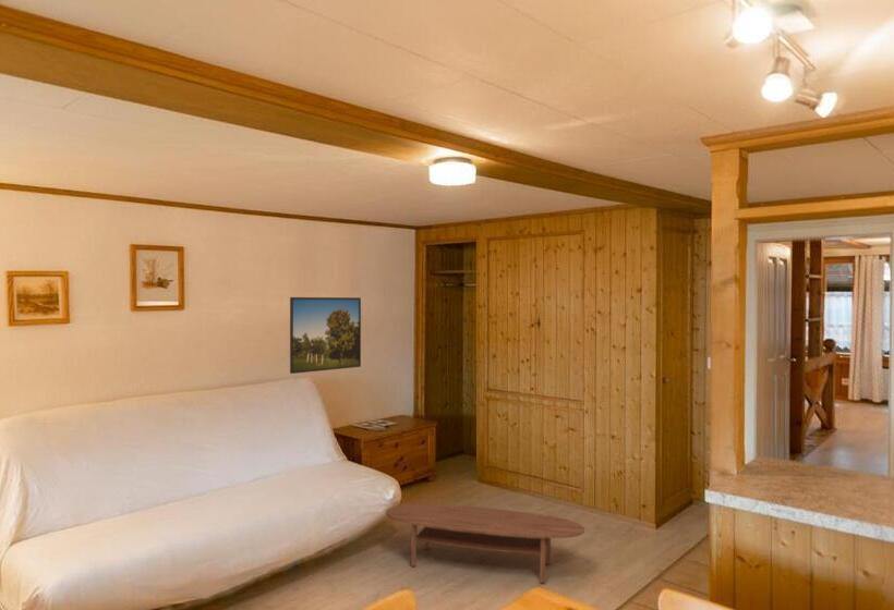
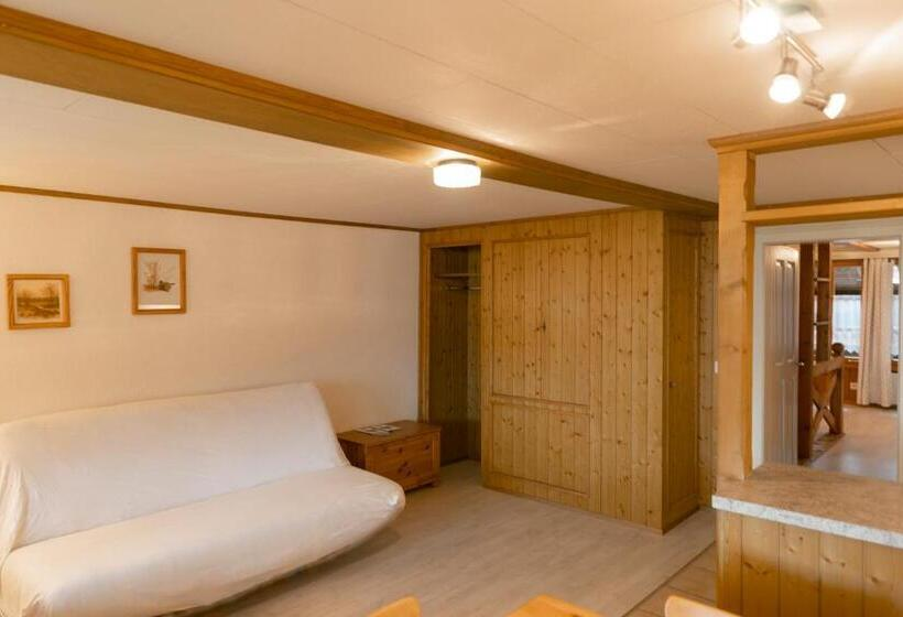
- coffee table (481, 541)
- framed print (327, 333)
